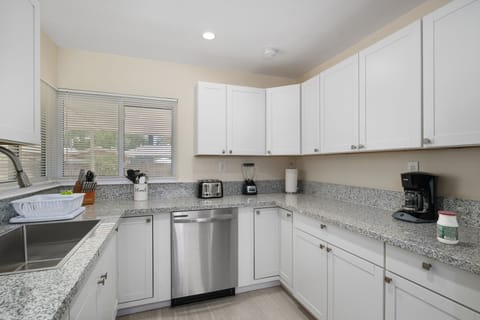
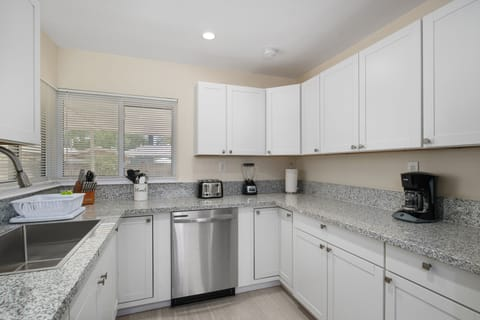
- jar (447, 227)
